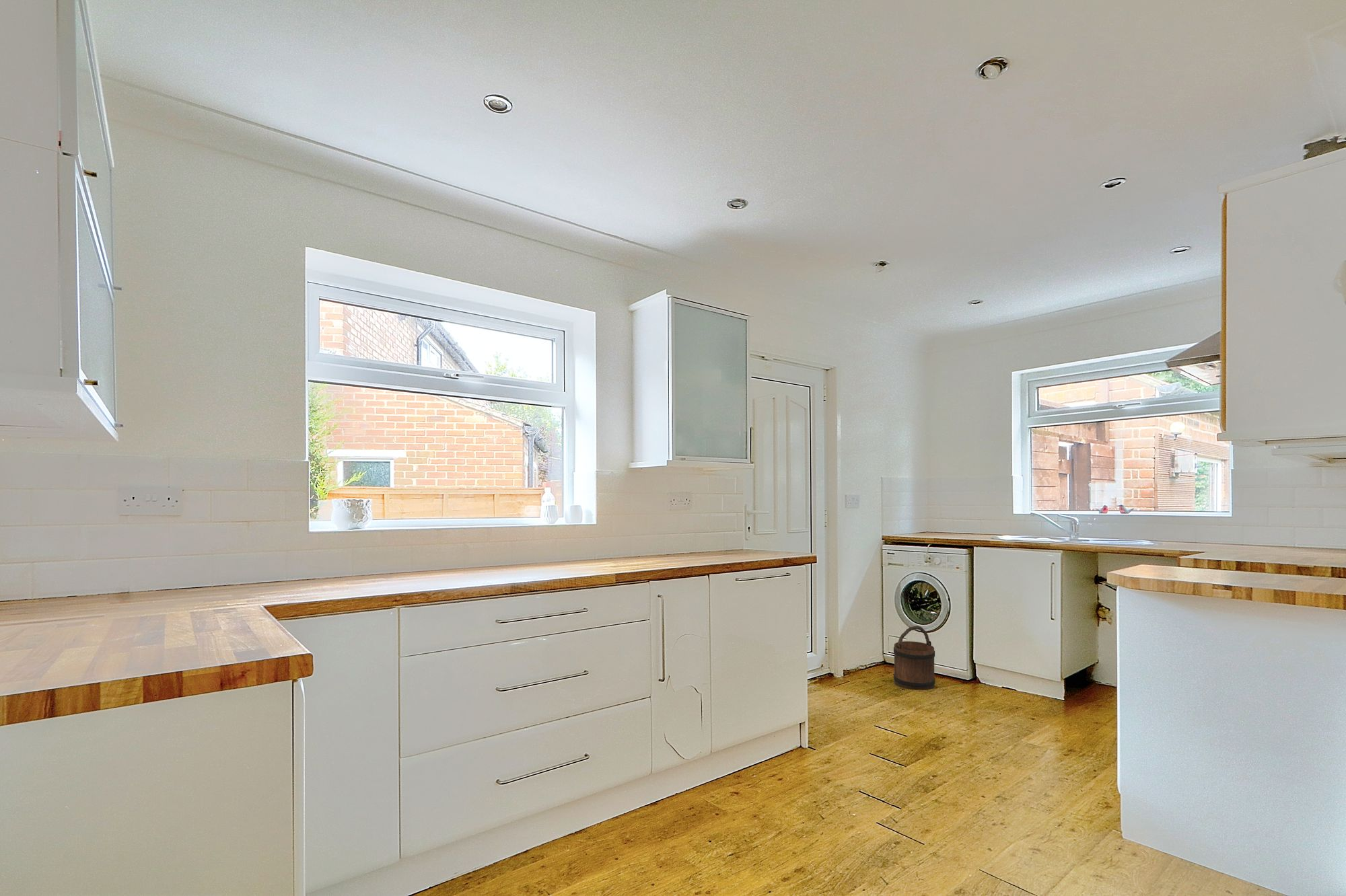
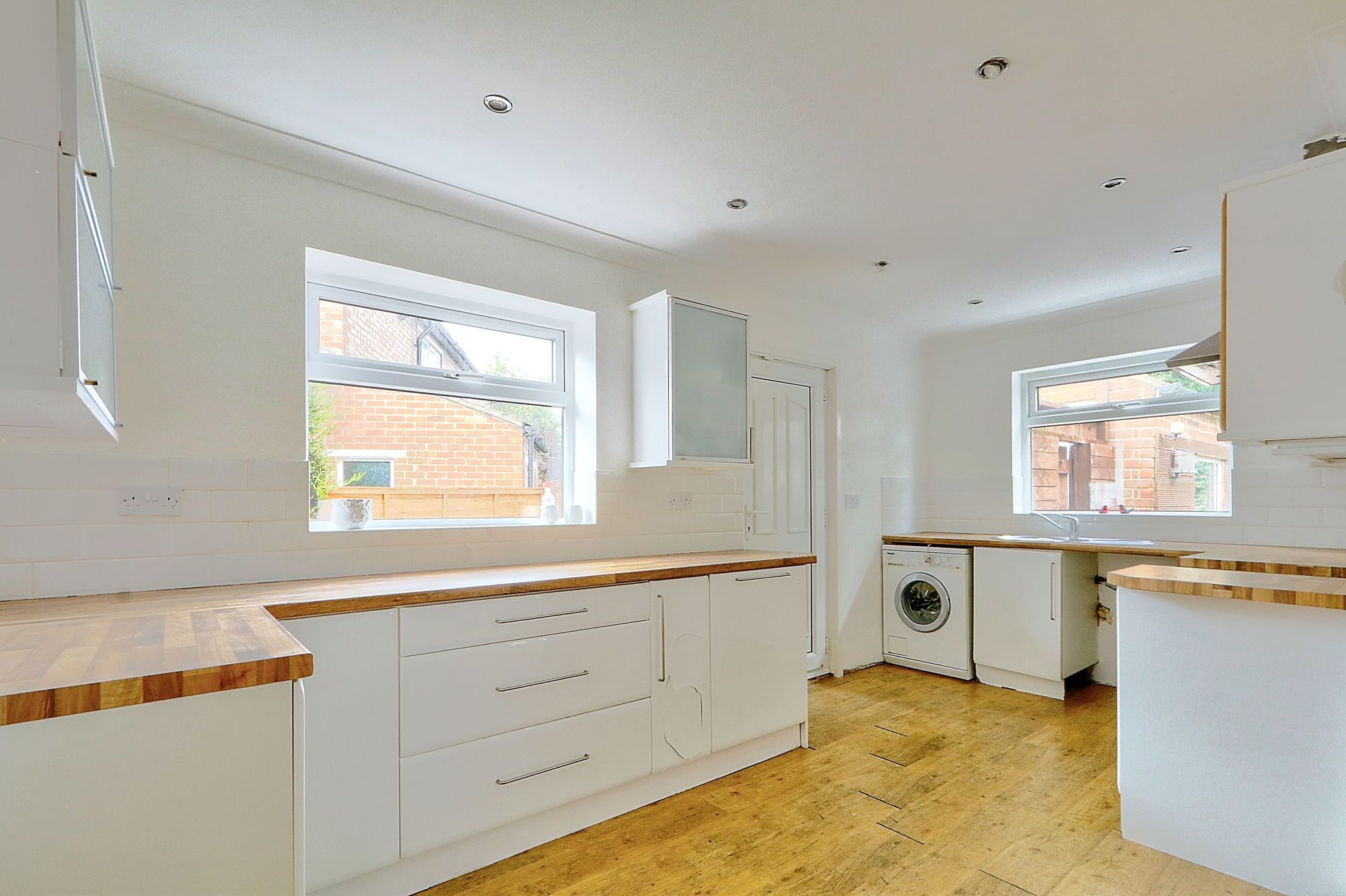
- bucket (914, 655)
